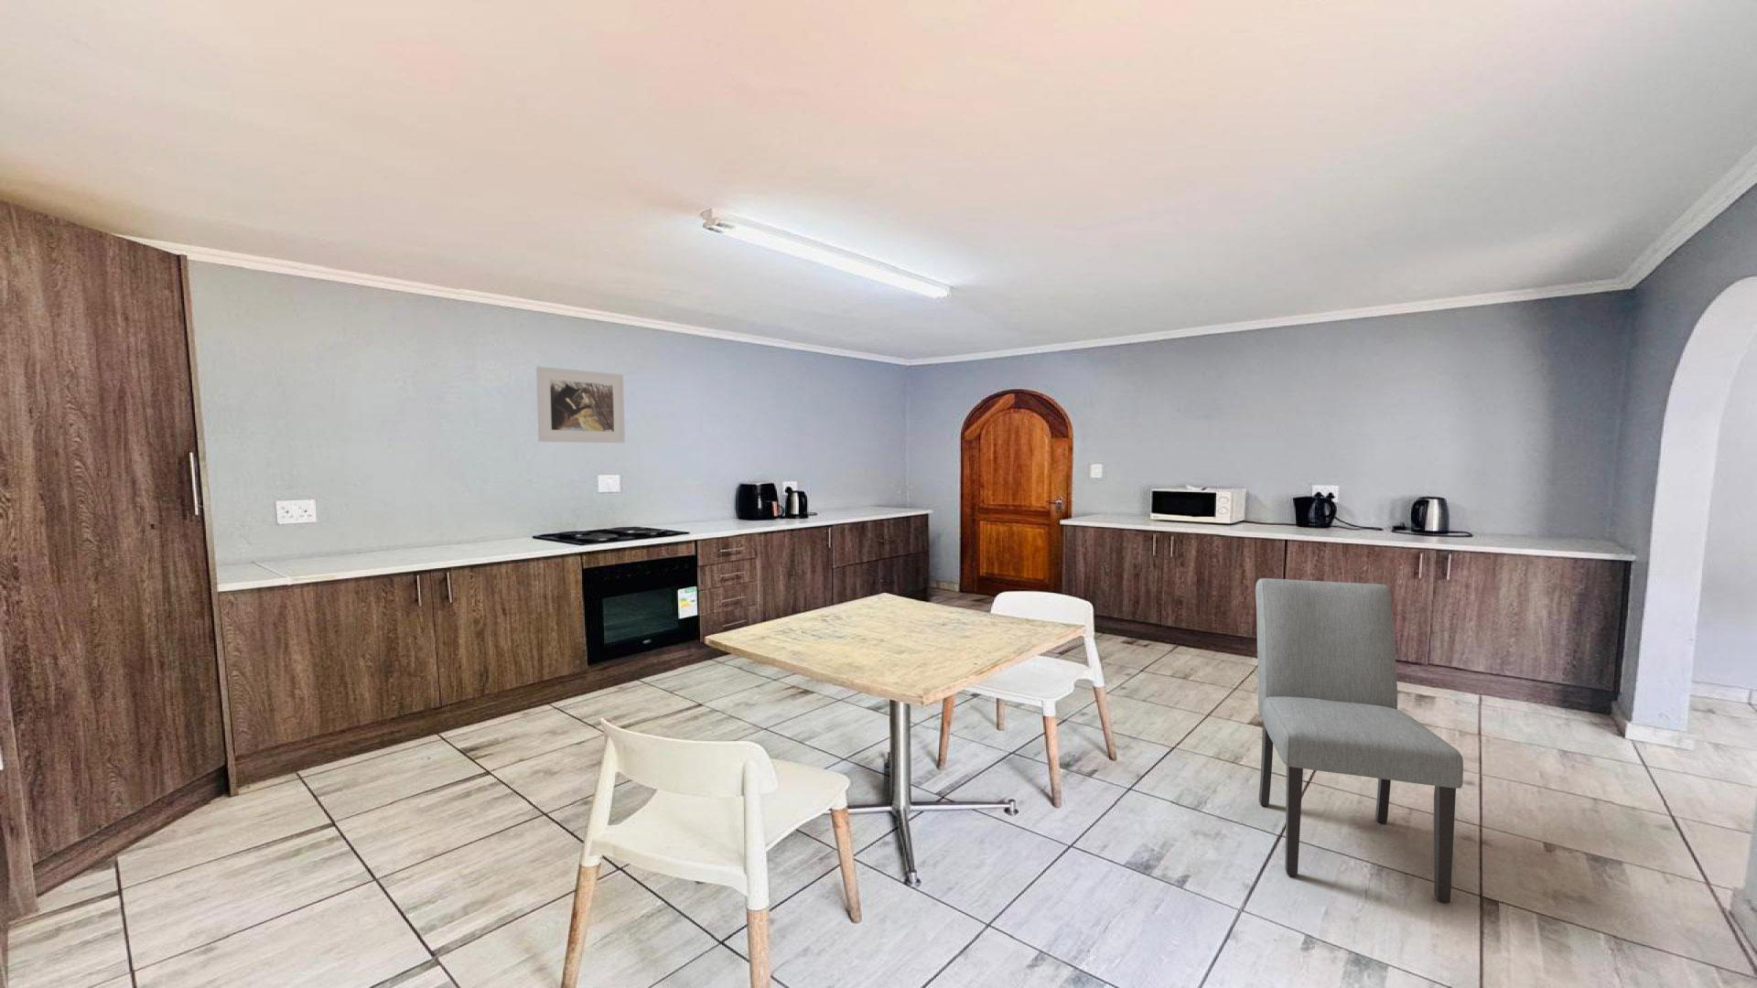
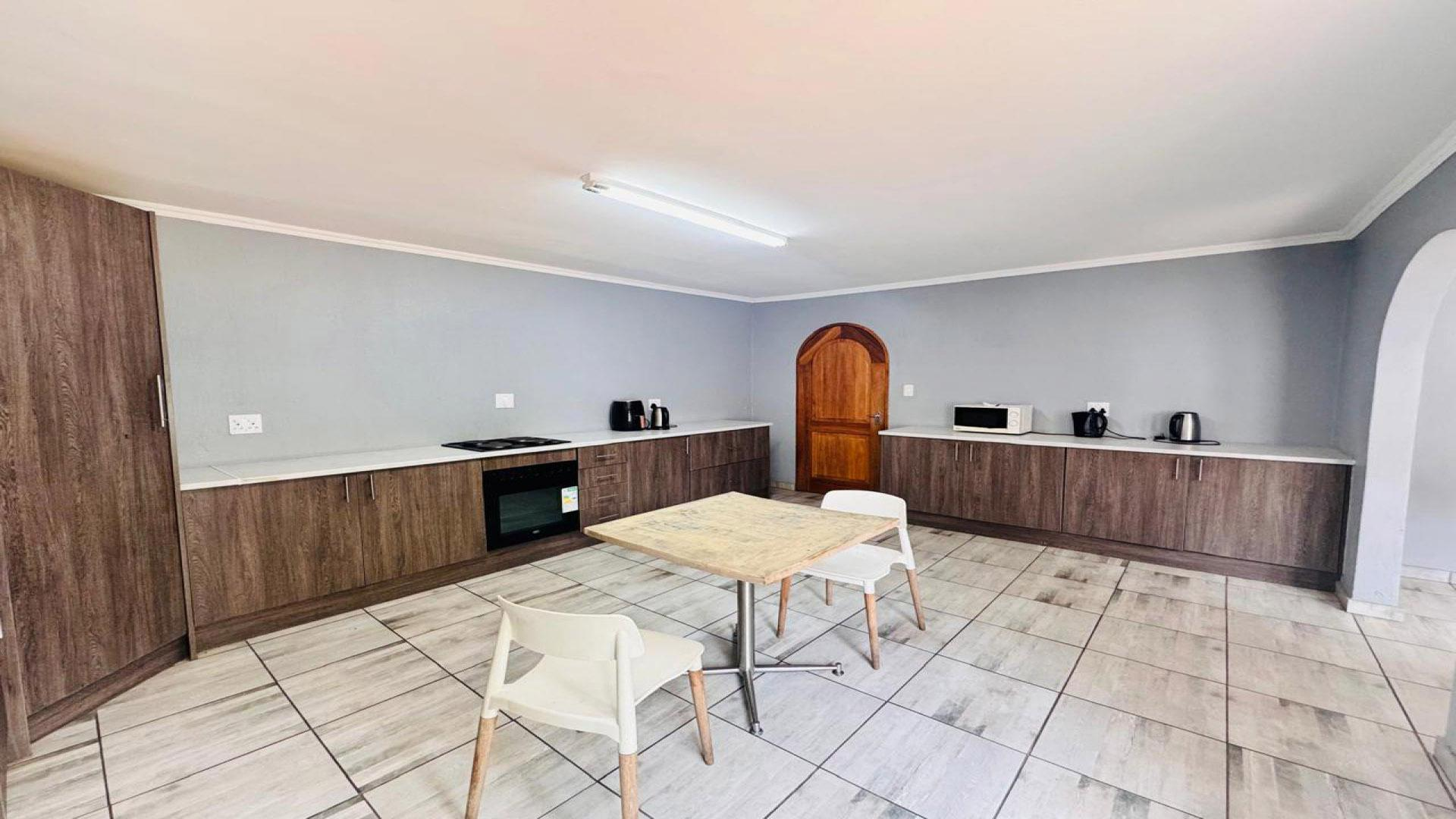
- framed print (582, 407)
- chair (1339, 718)
